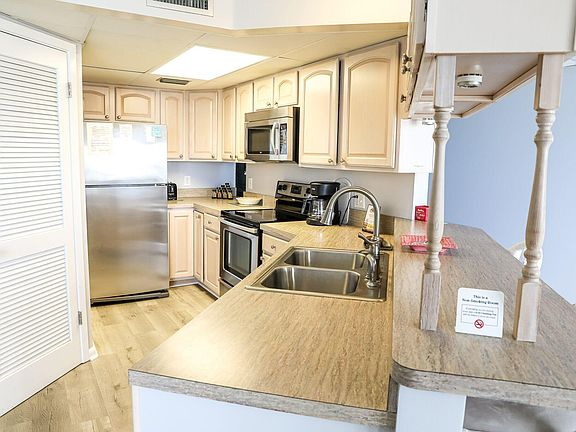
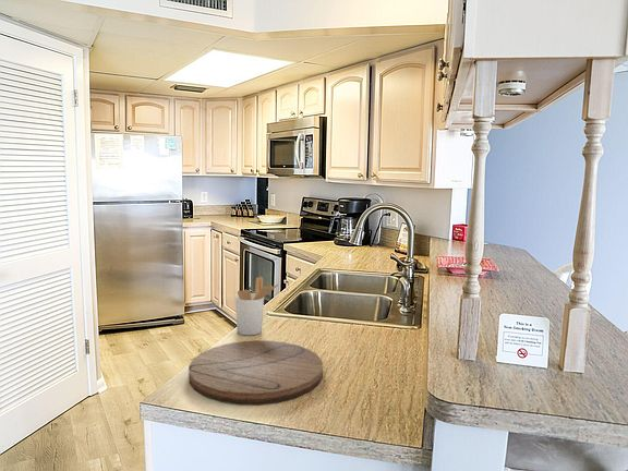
+ cutting board (256, 367)
+ utensil holder (255, 306)
